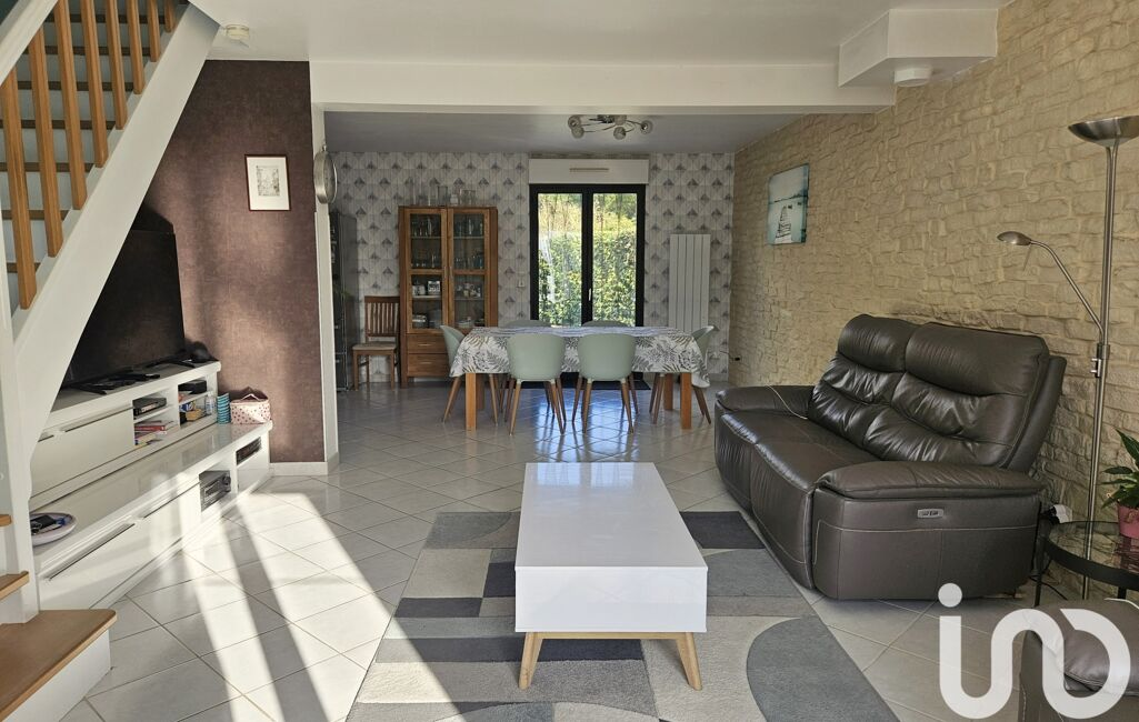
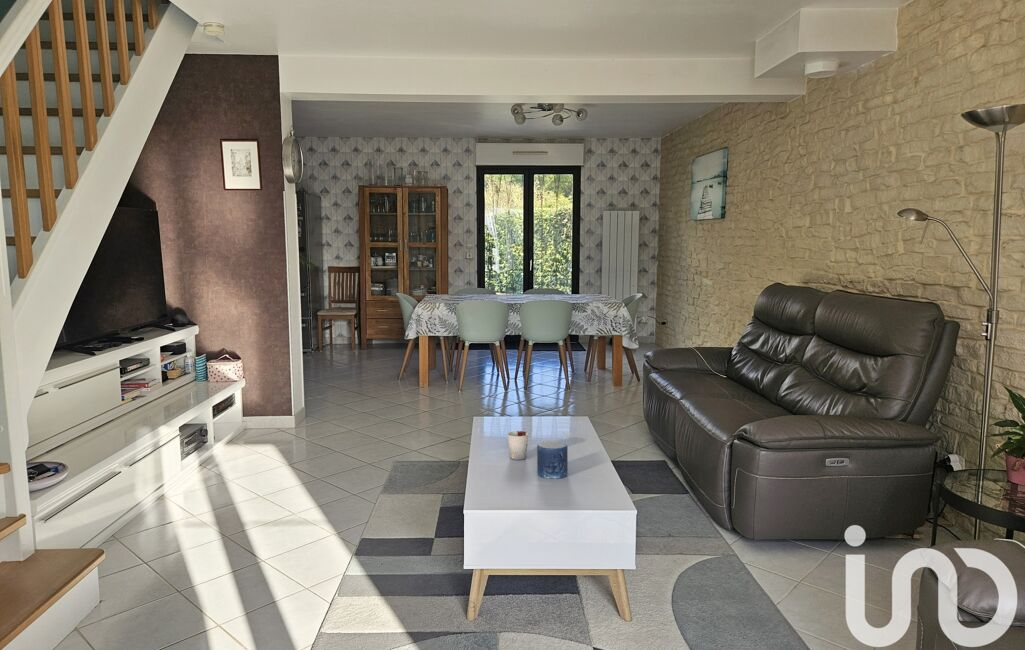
+ candle (552, 459)
+ cup (517, 444)
